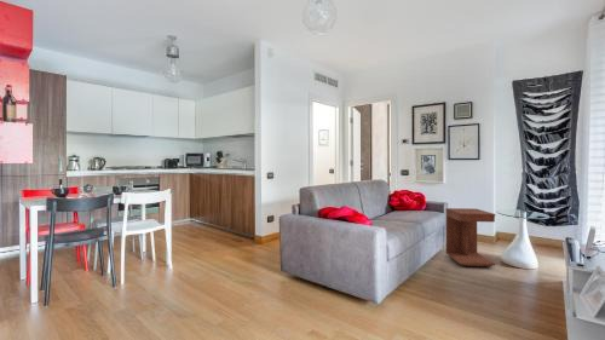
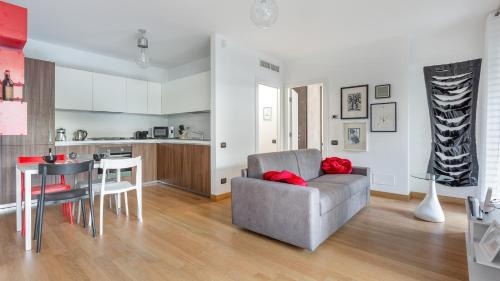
- side table (468, 236)
